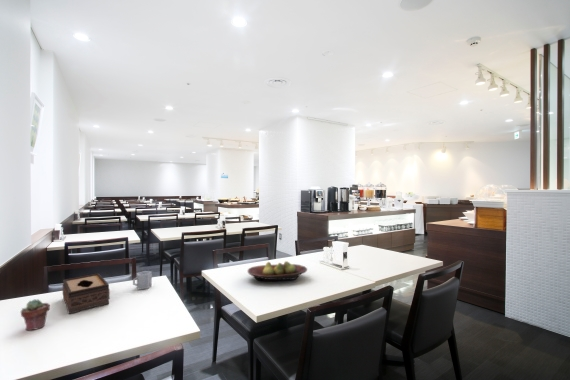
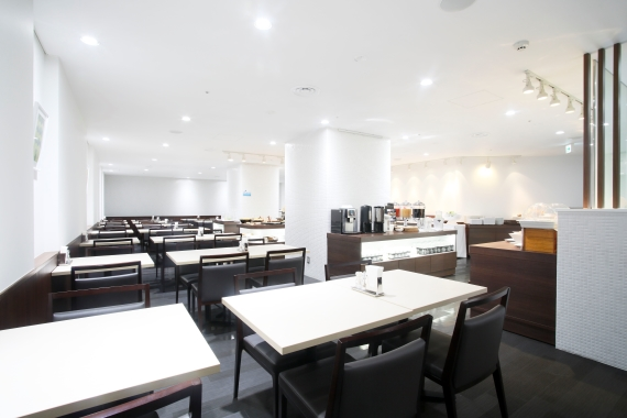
- potted succulent (35, 313)
- fruit bowl (277, 270)
- cup (142, 280)
- tissue box (85, 291)
